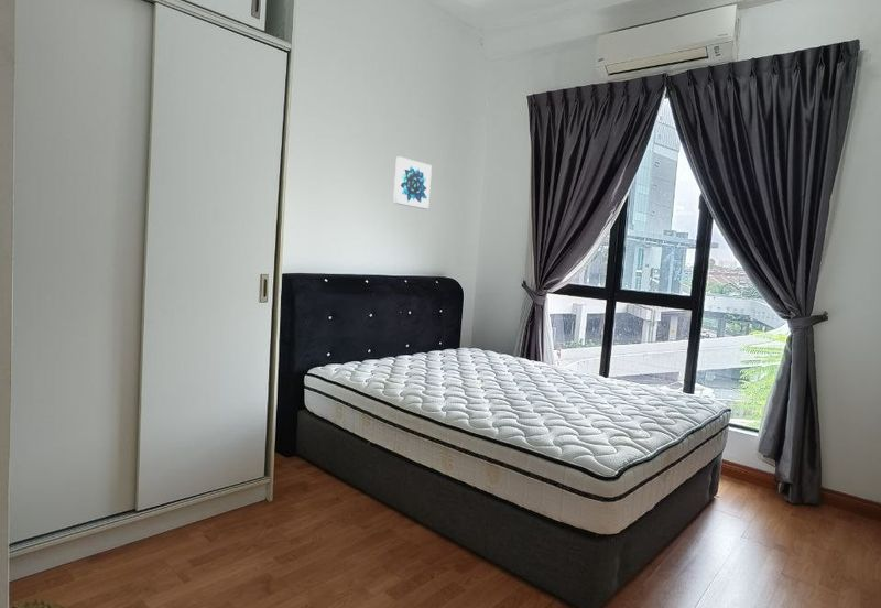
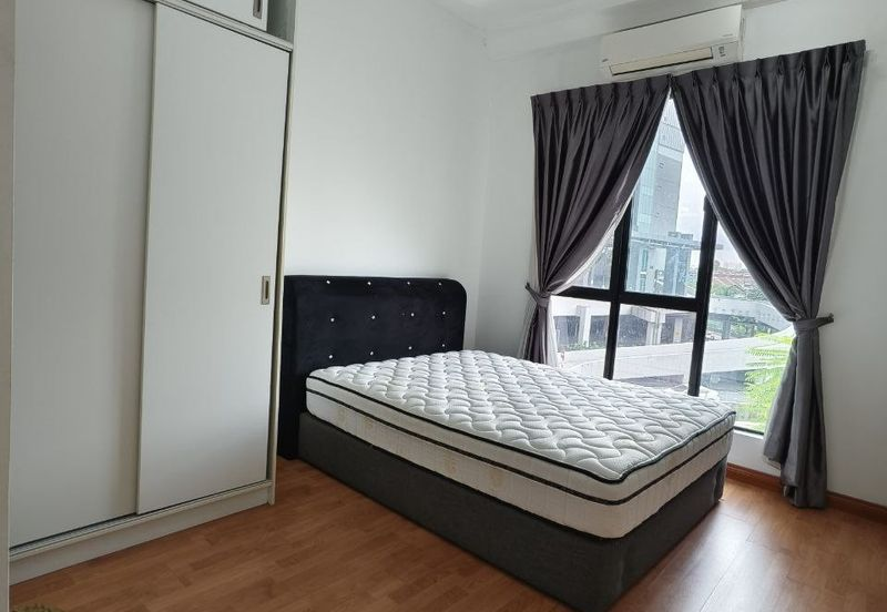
- wall art (412, 183)
